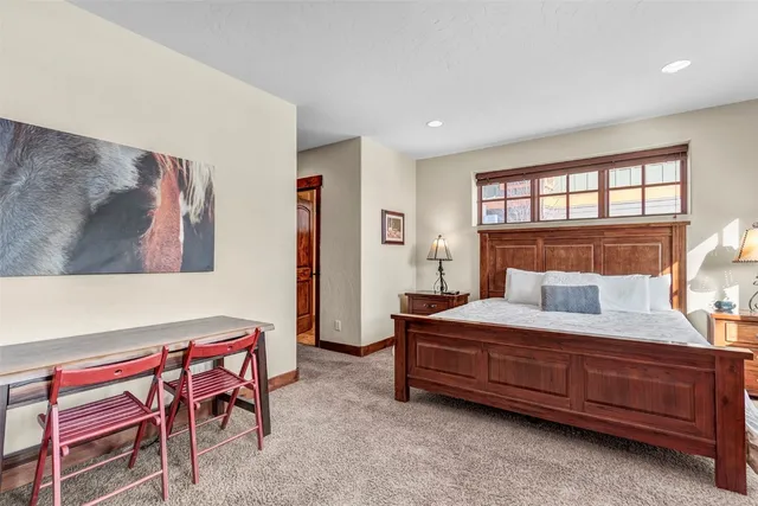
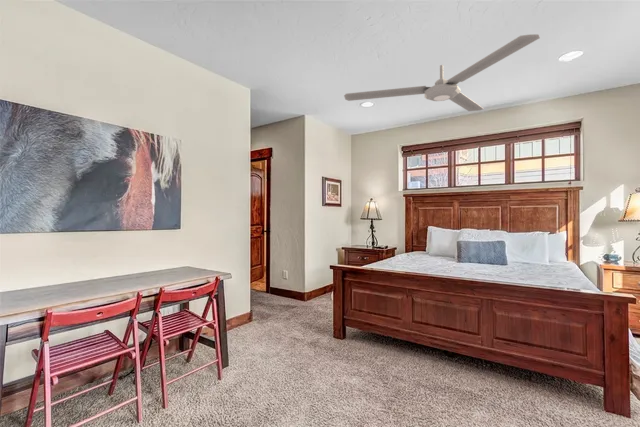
+ ceiling fan (422, 86)
